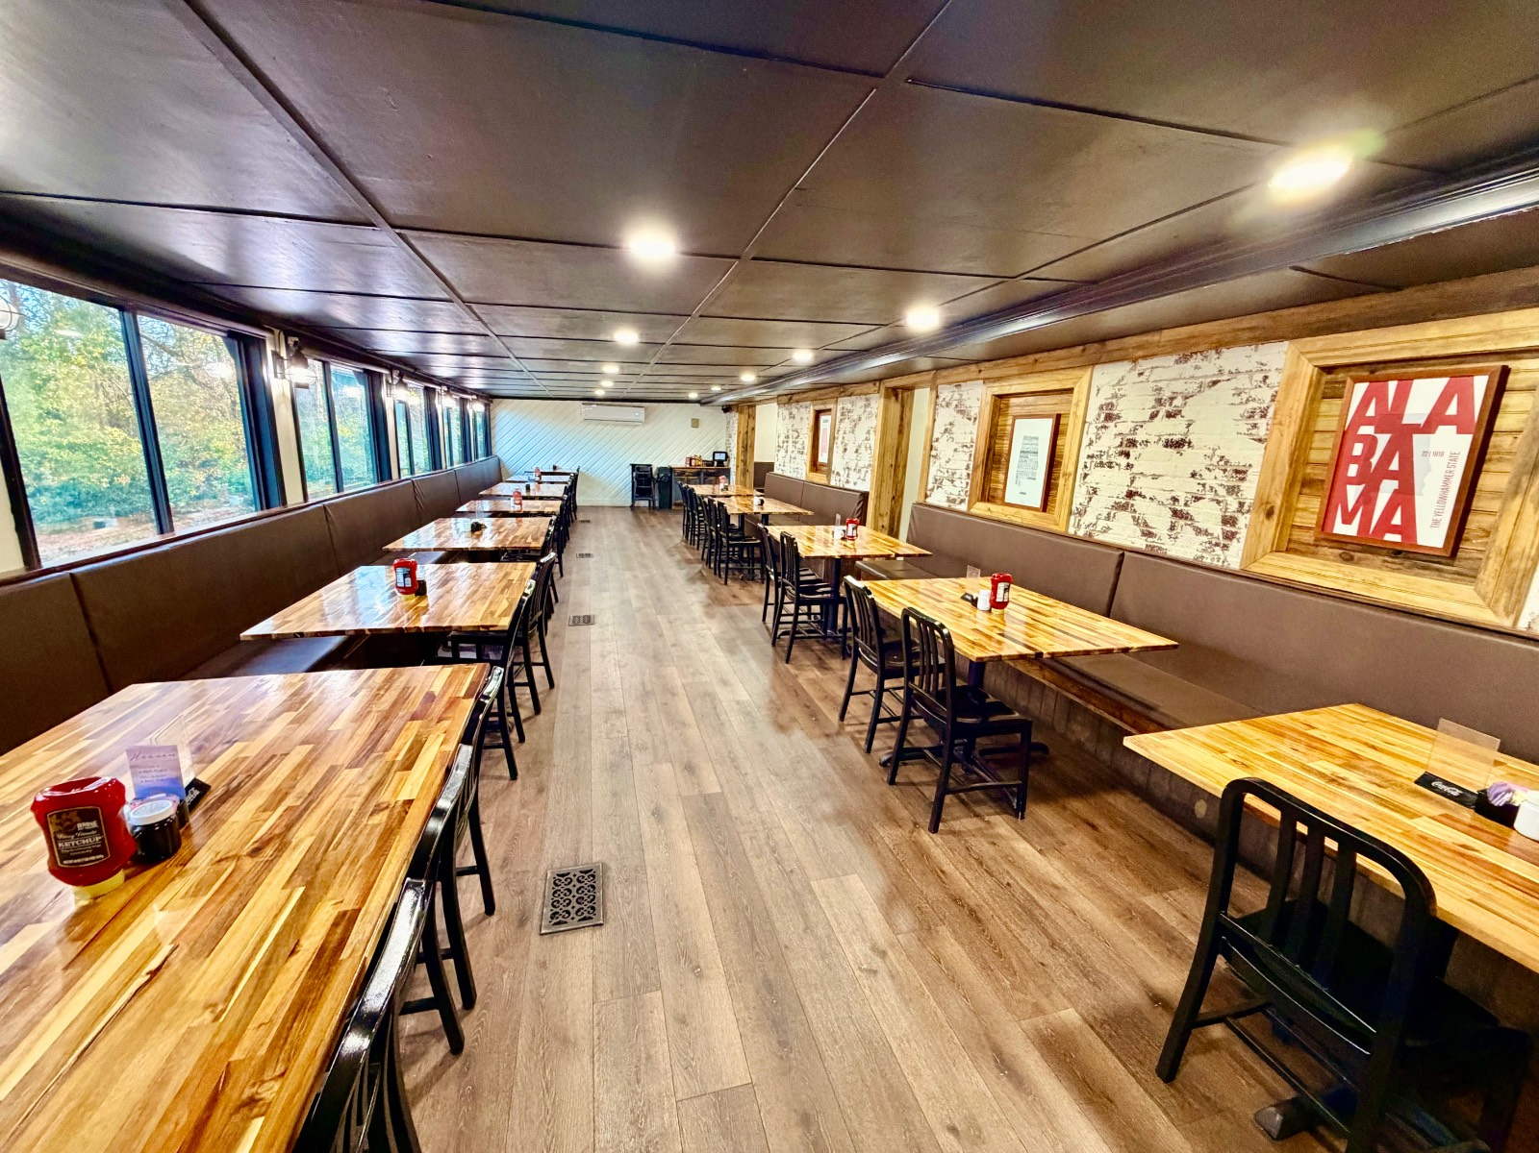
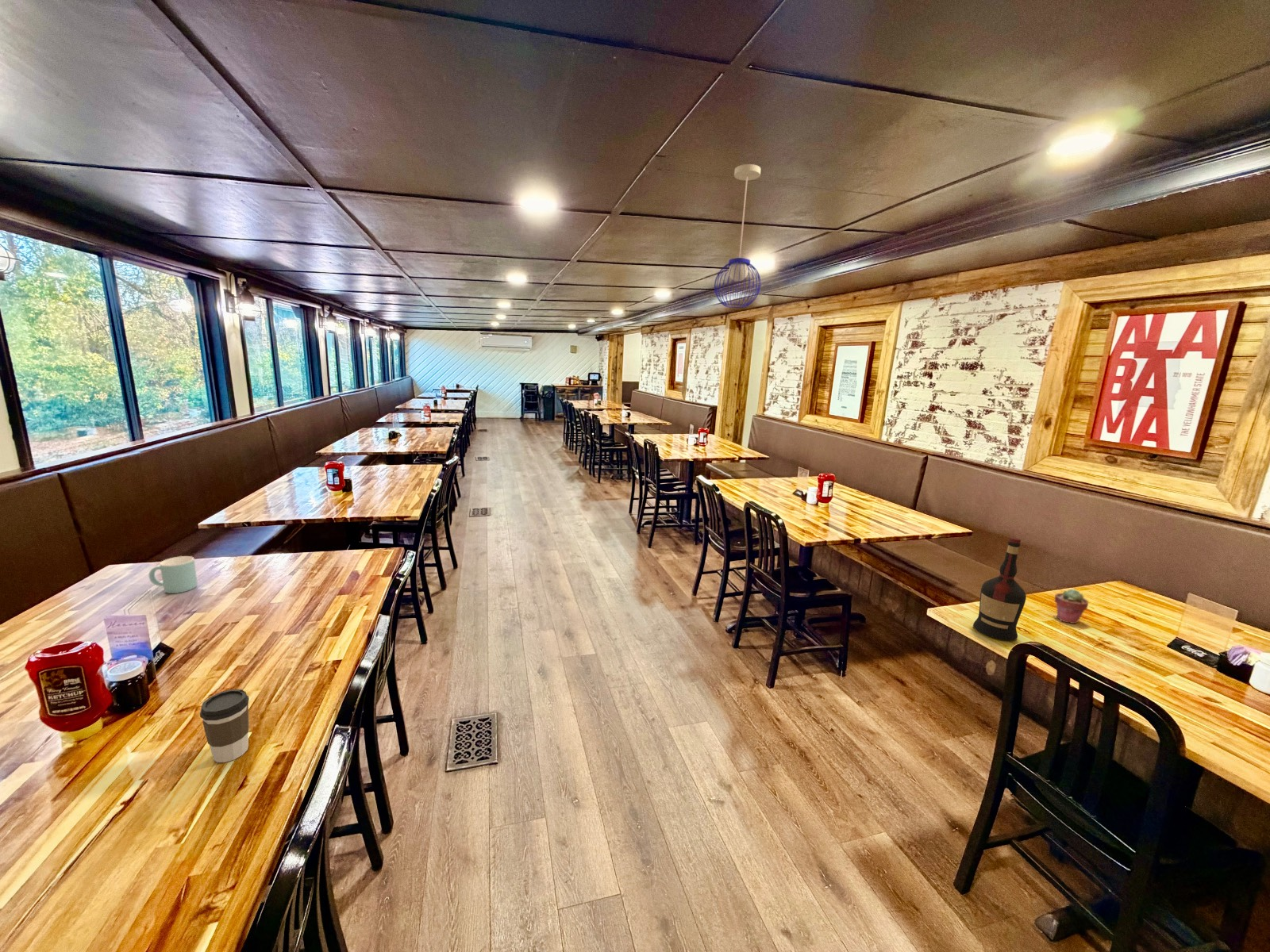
+ pendant light (741, 240)
+ mug (172, 575)
+ liquor (1004, 585)
+ potted succulent (1070, 605)
+ coffee cup (227, 726)
